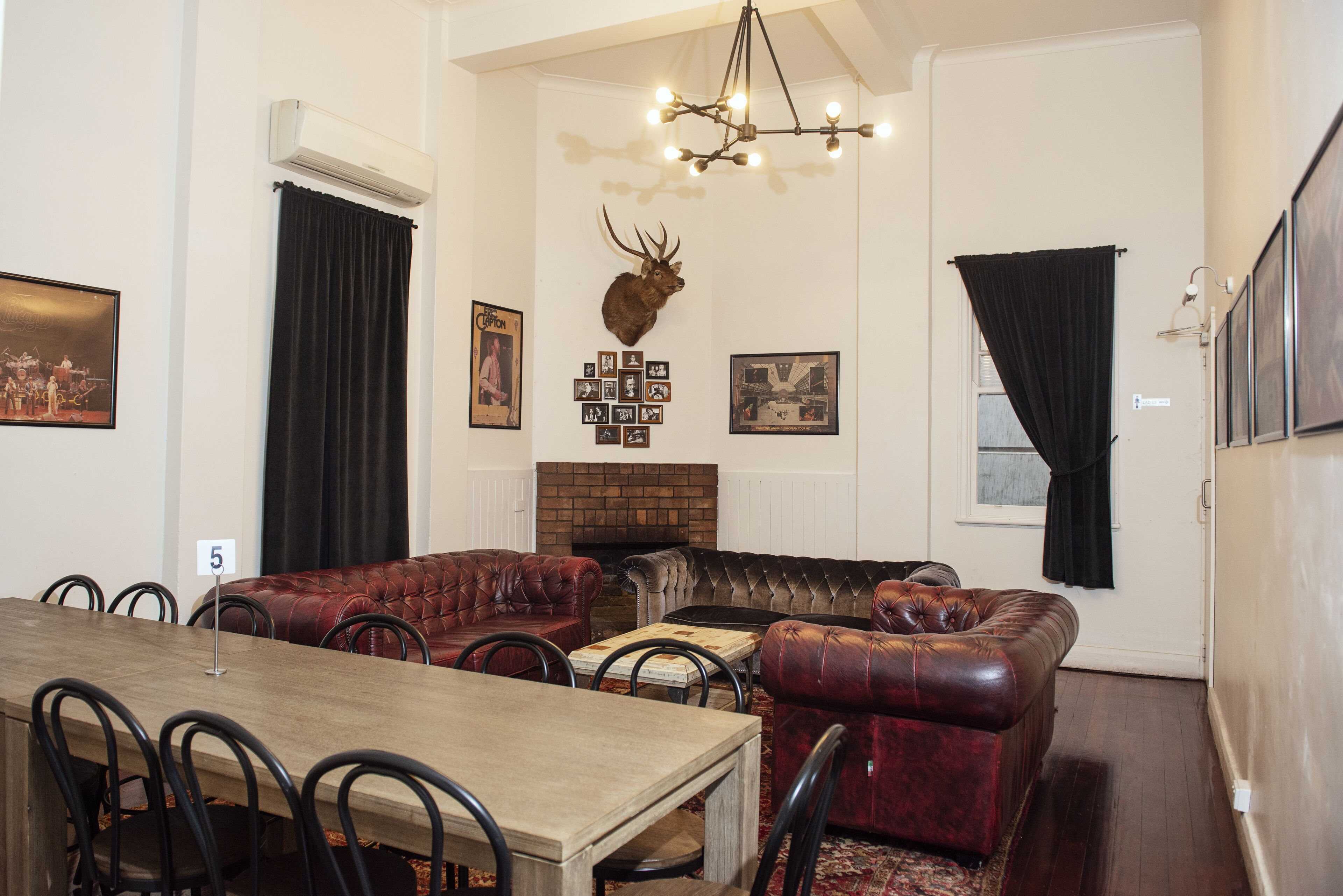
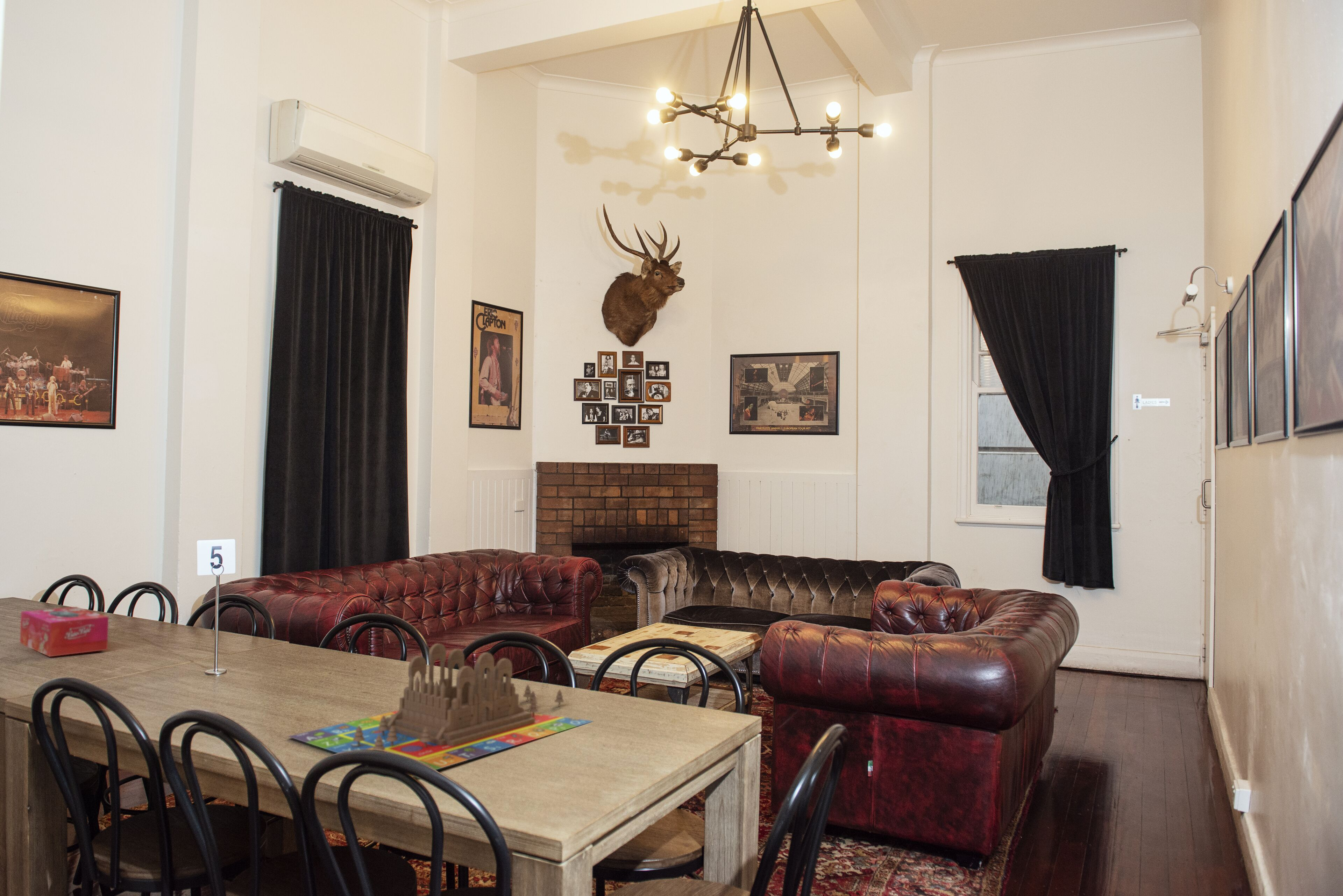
+ board game (461, 687)
+ tissue box (64, 630)
